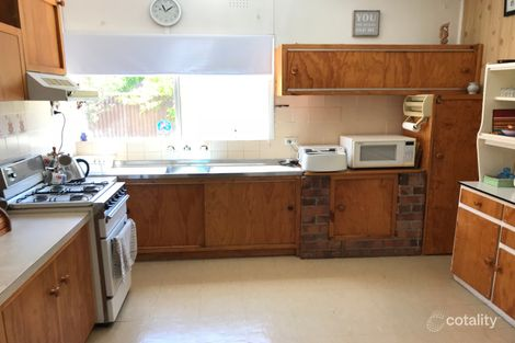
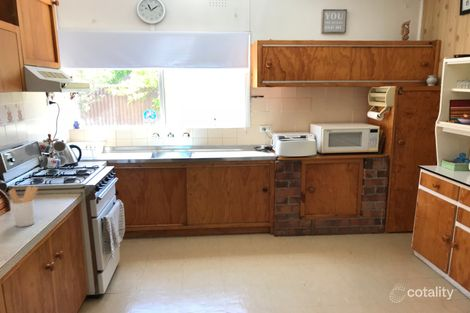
+ utensil holder (26, 205)
